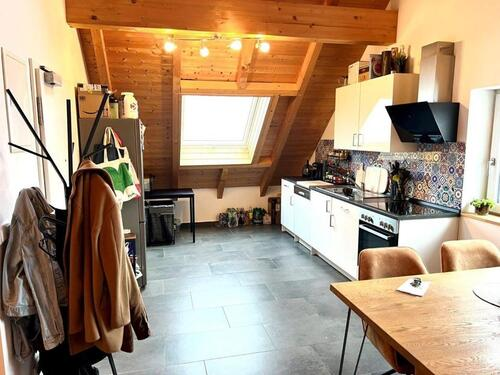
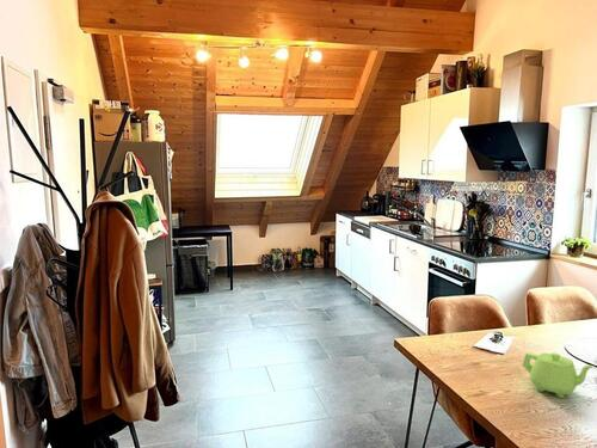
+ teapot (555, 373)
